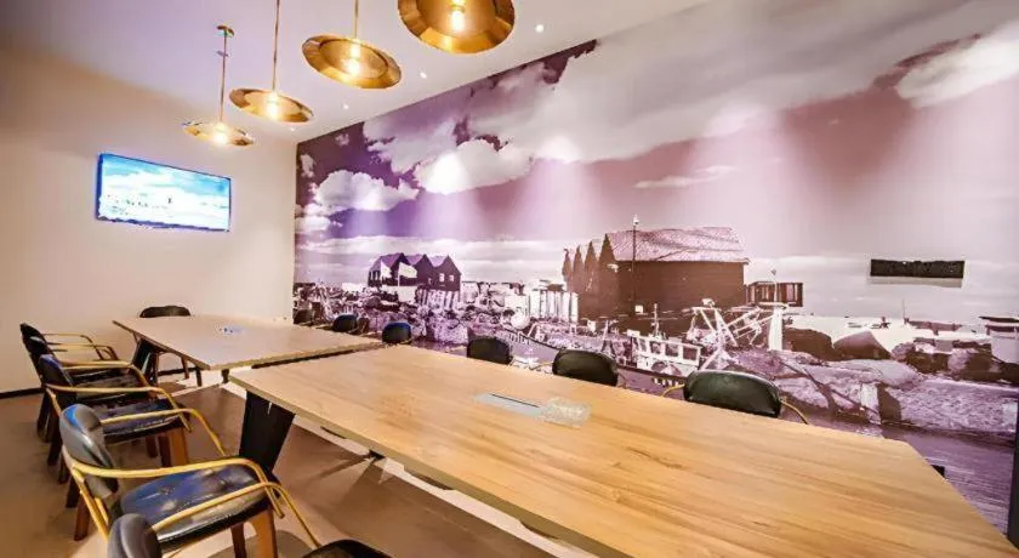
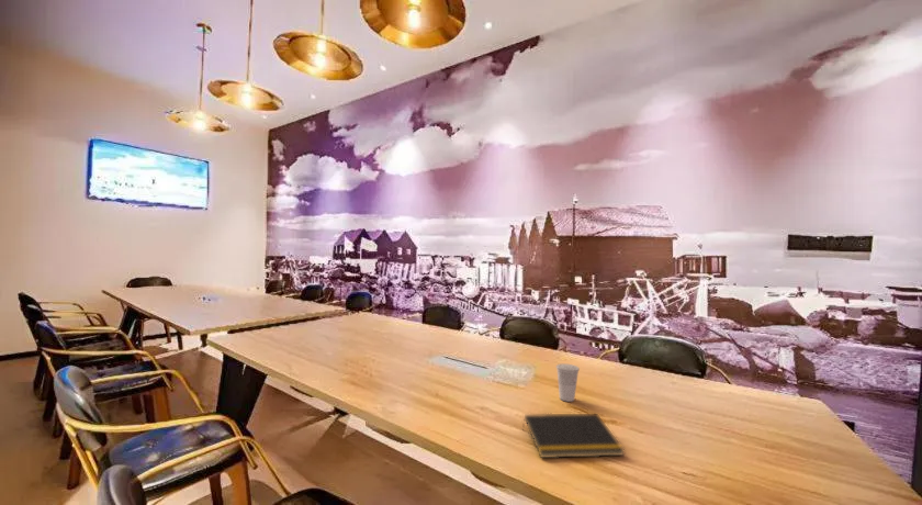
+ cup (566, 382)
+ notepad (571, 434)
